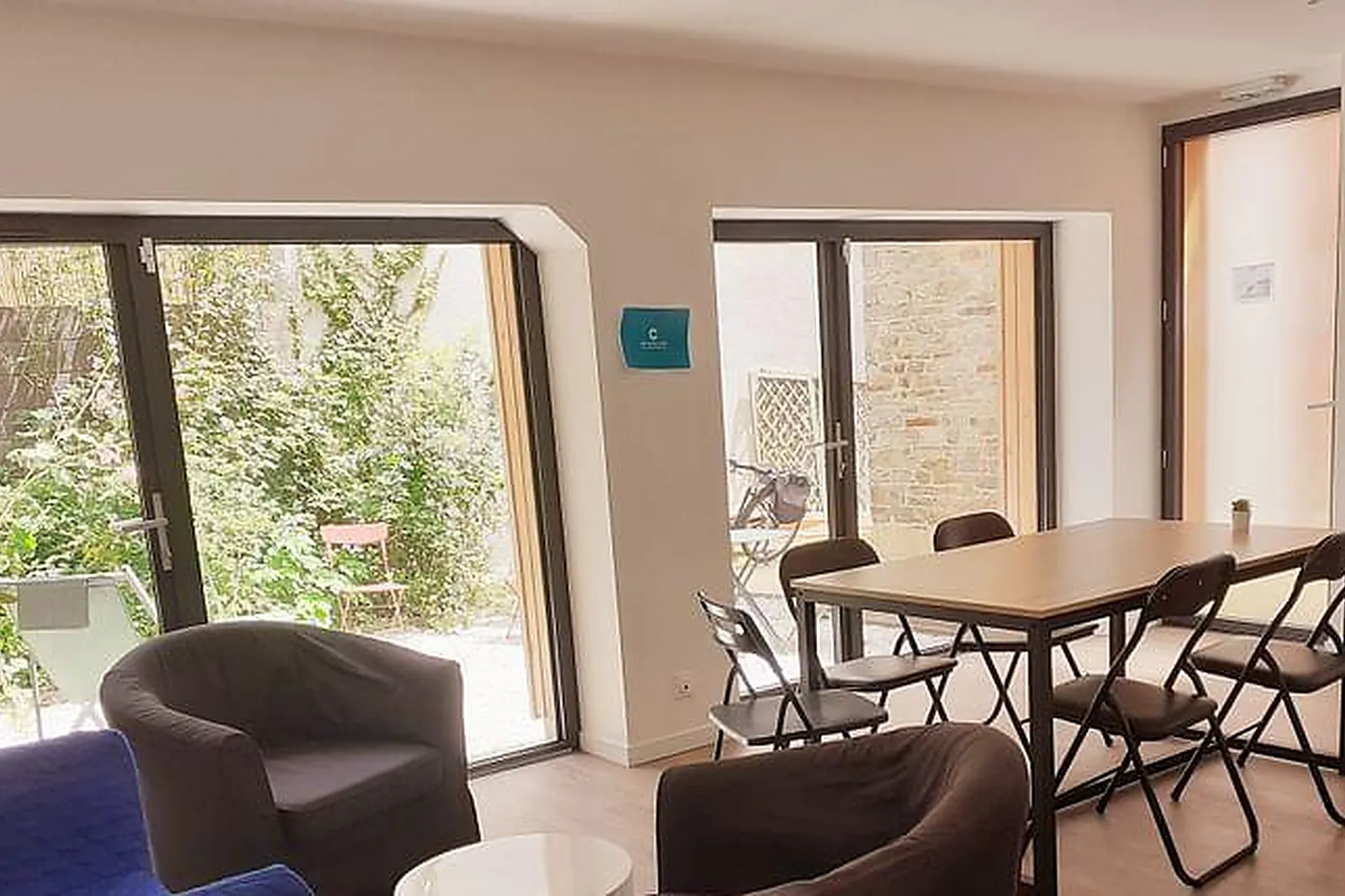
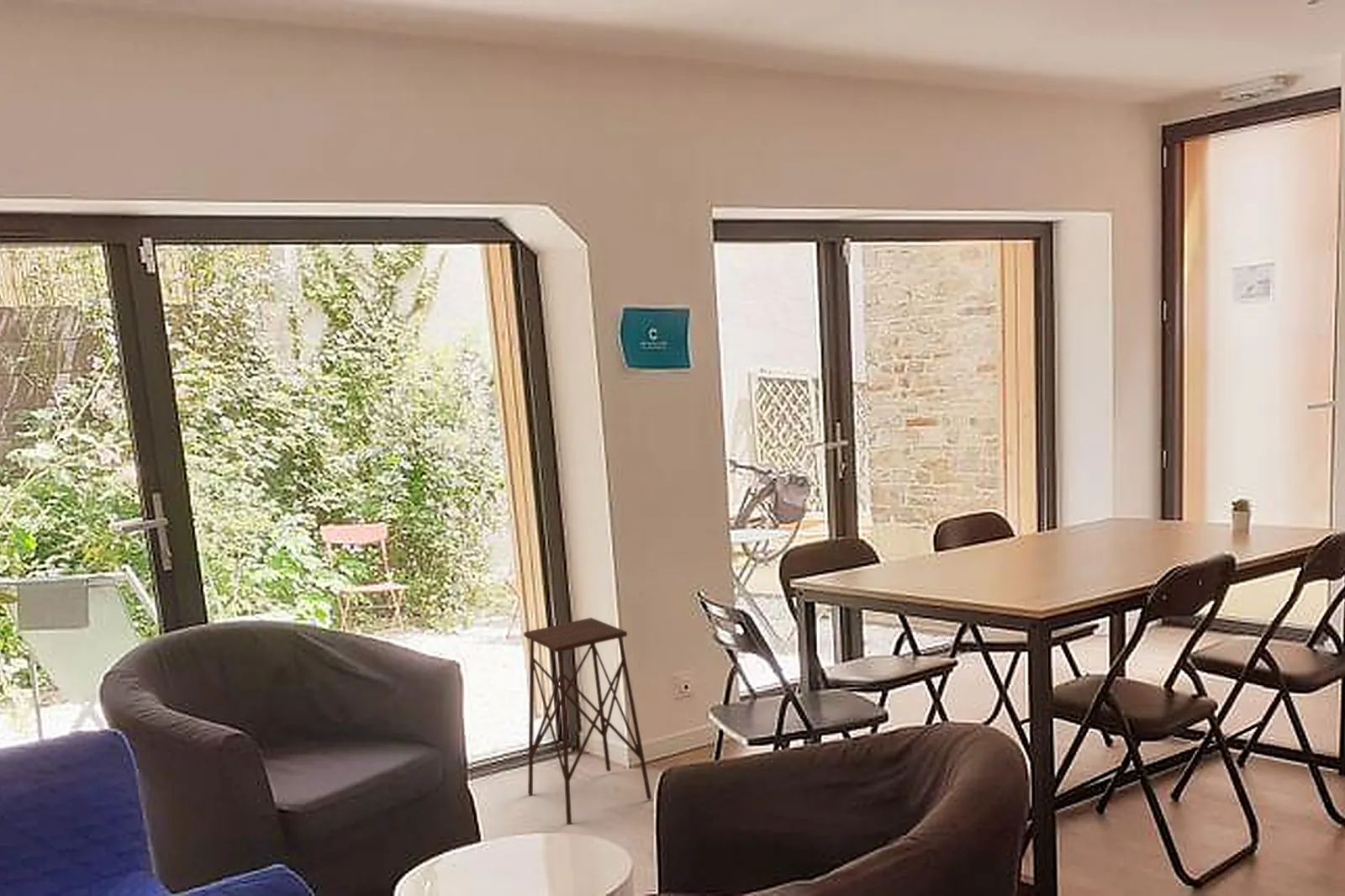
+ side table (583, 714)
